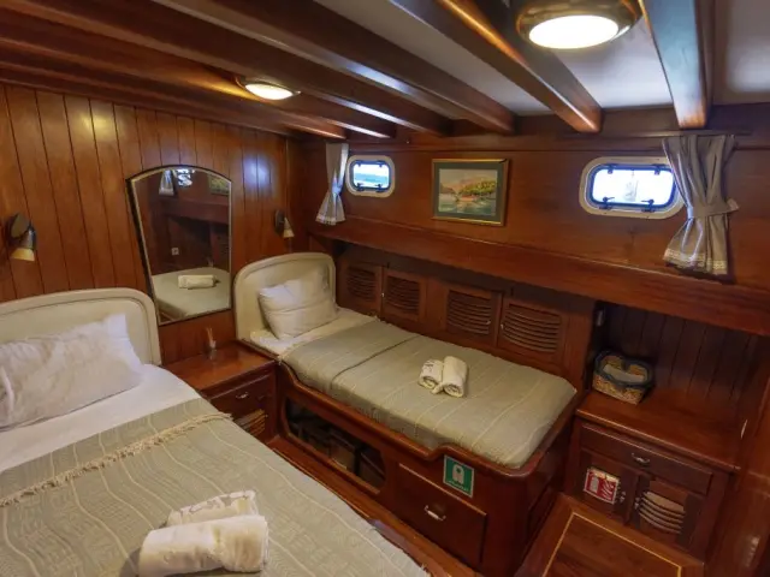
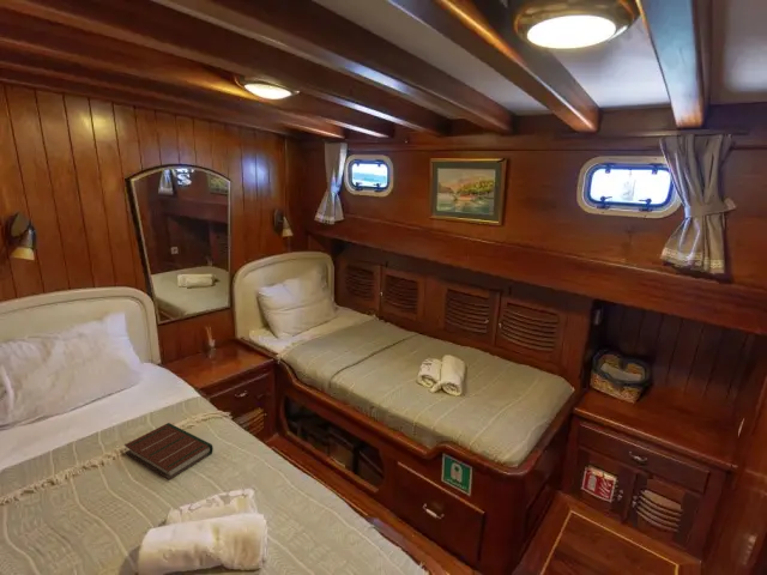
+ book (169, 448)
